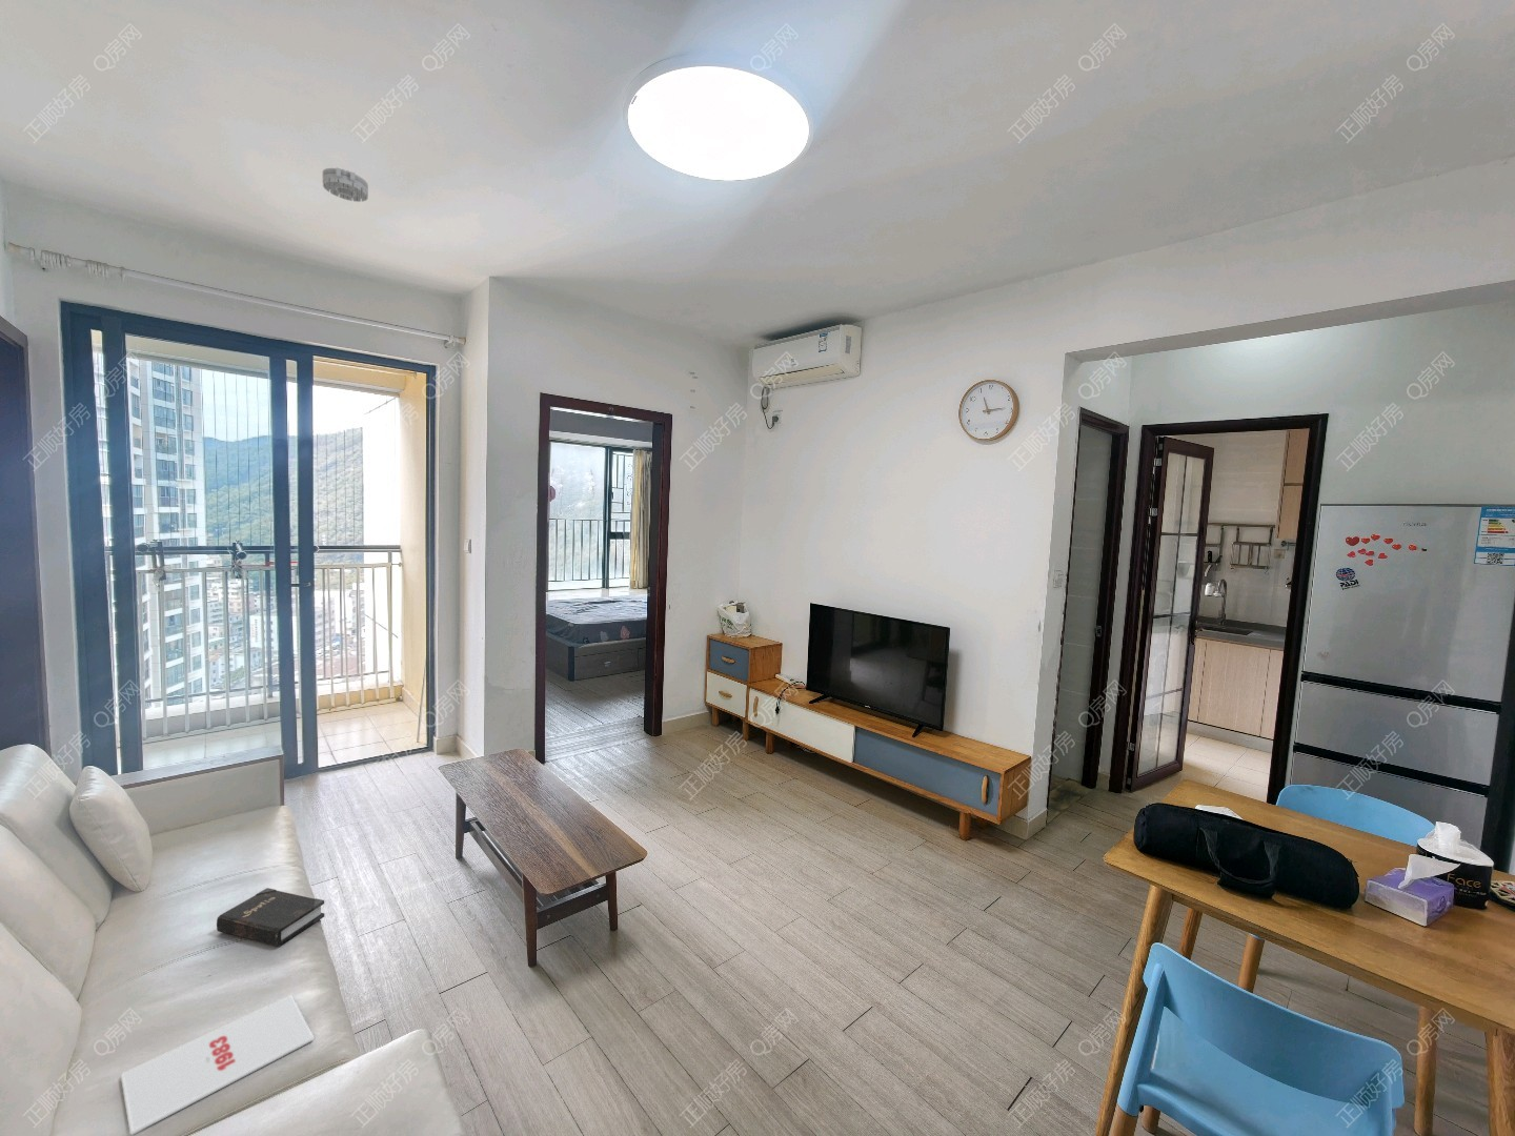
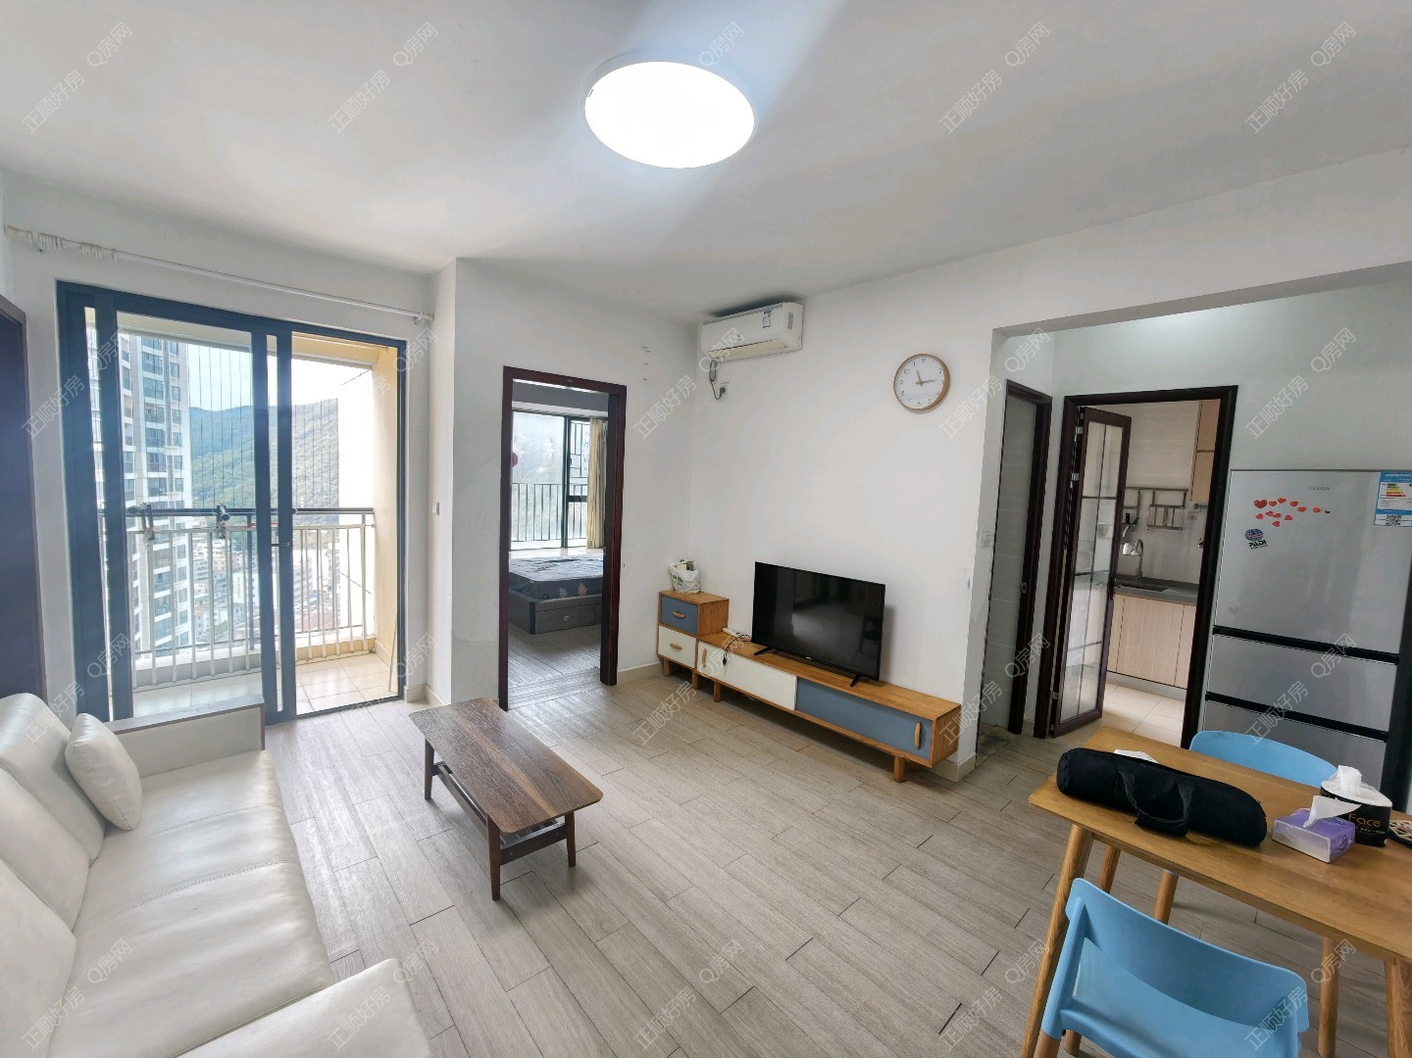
- magazine (221, 1056)
- hardback book (272, 916)
- smoke detector (345, 184)
